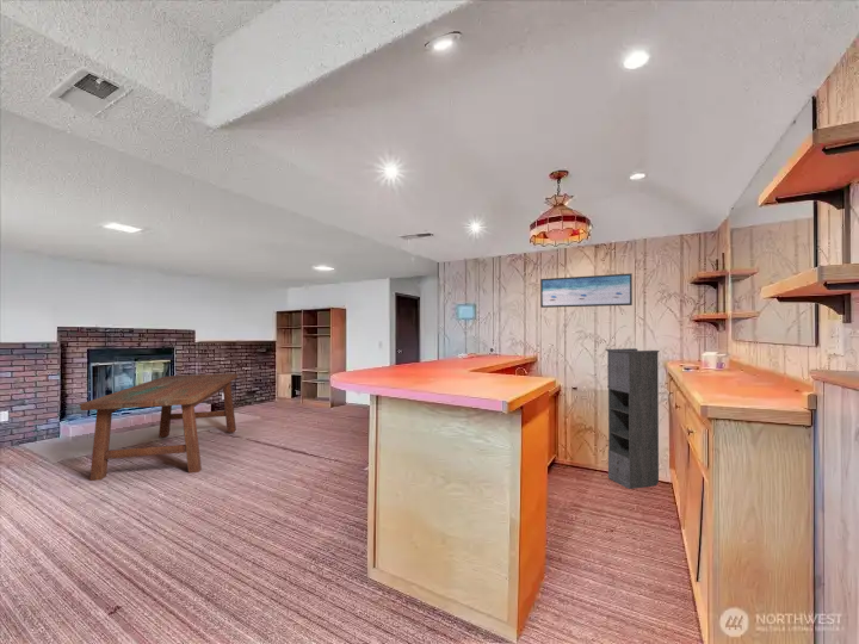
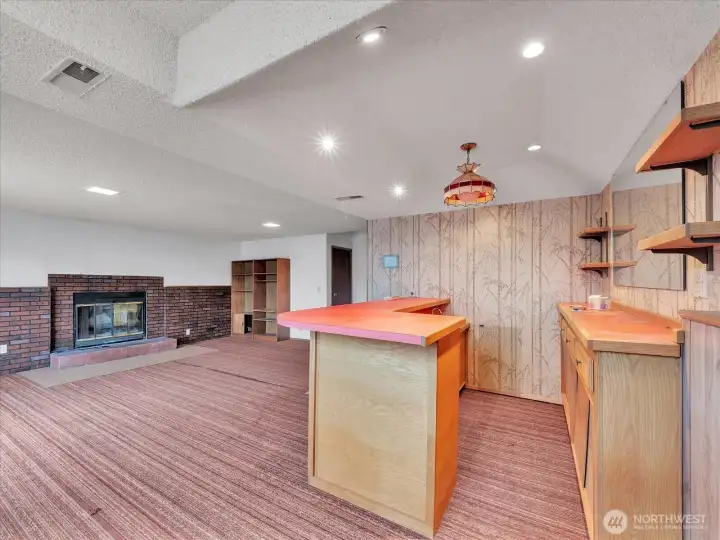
- storage cabinet (631, 415)
- wall art (583, 291)
- dining table (177, 417)
